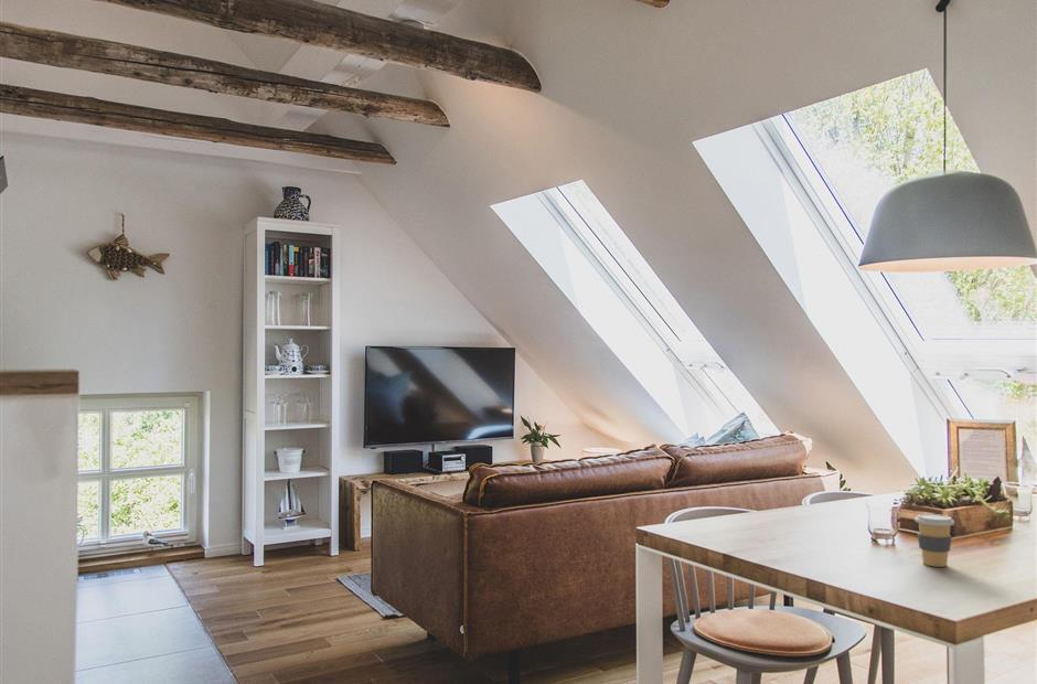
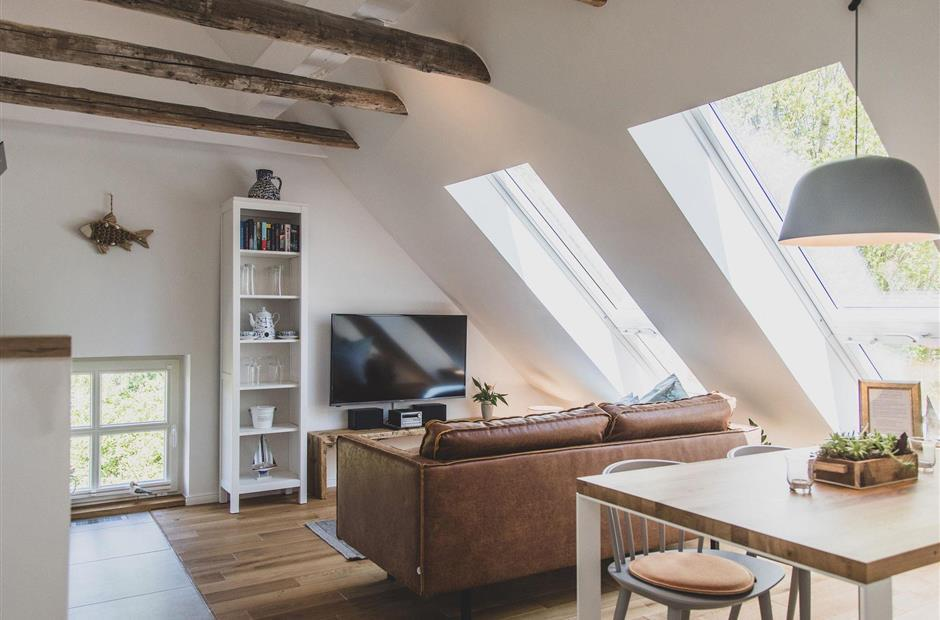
- coffee cup (934, 539)
